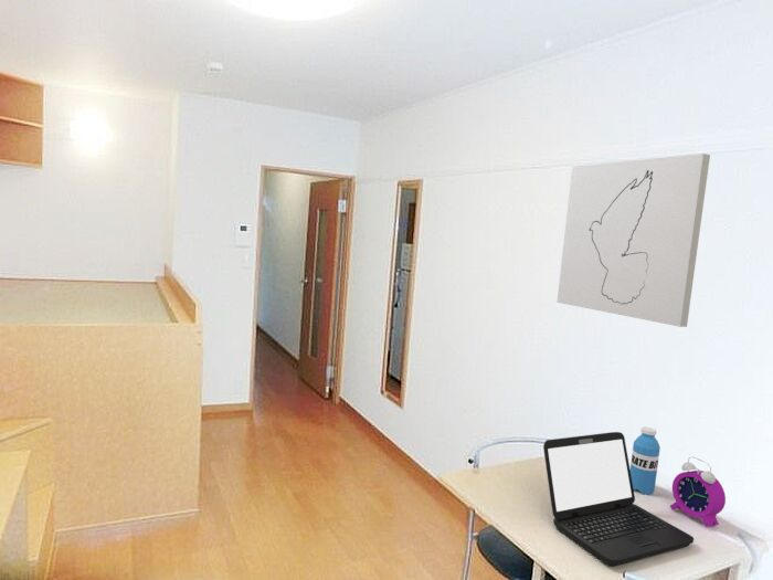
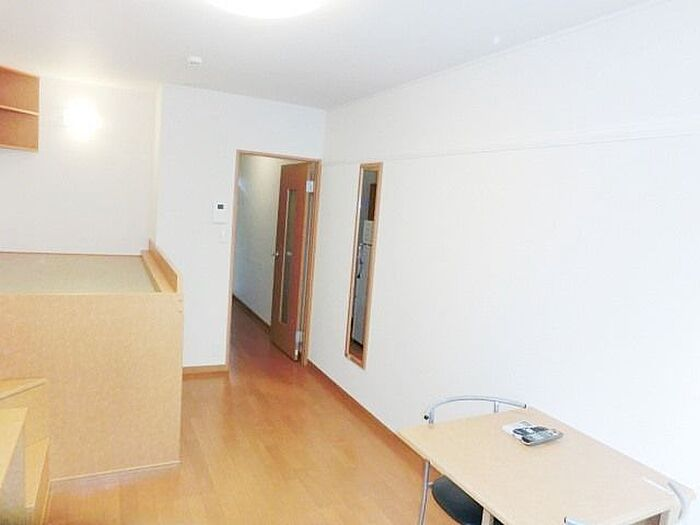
- wall art (623, 238)
- alarm clock (698, 488)
- laptop (616, 492)
- water bottle (645, 458)
